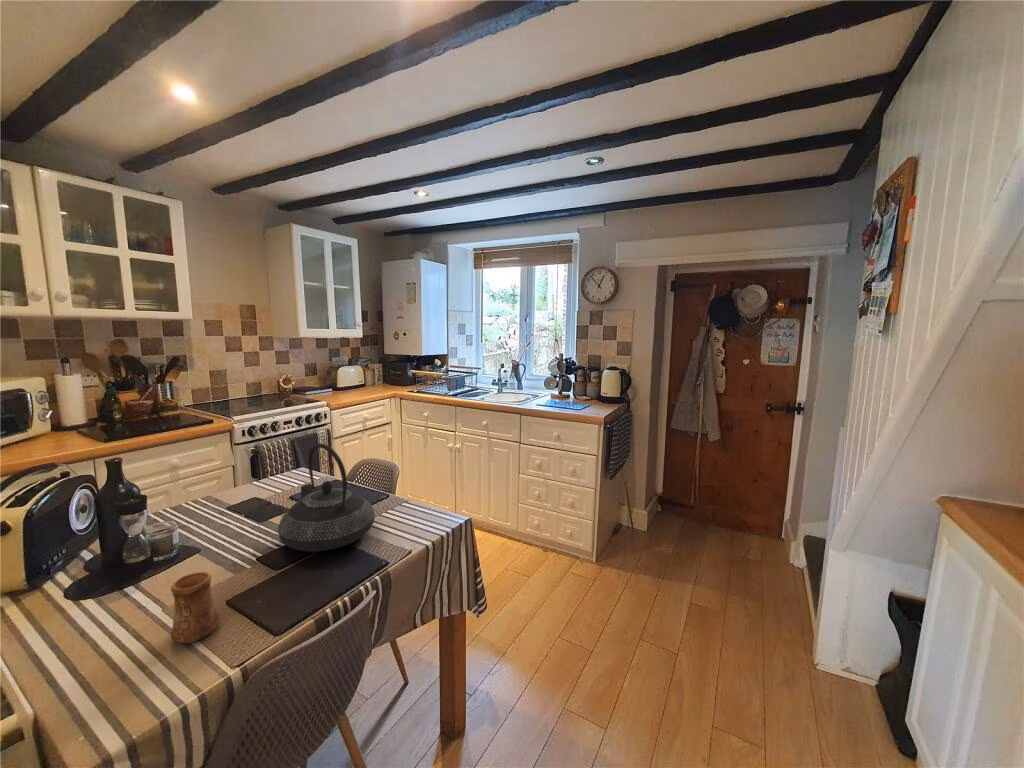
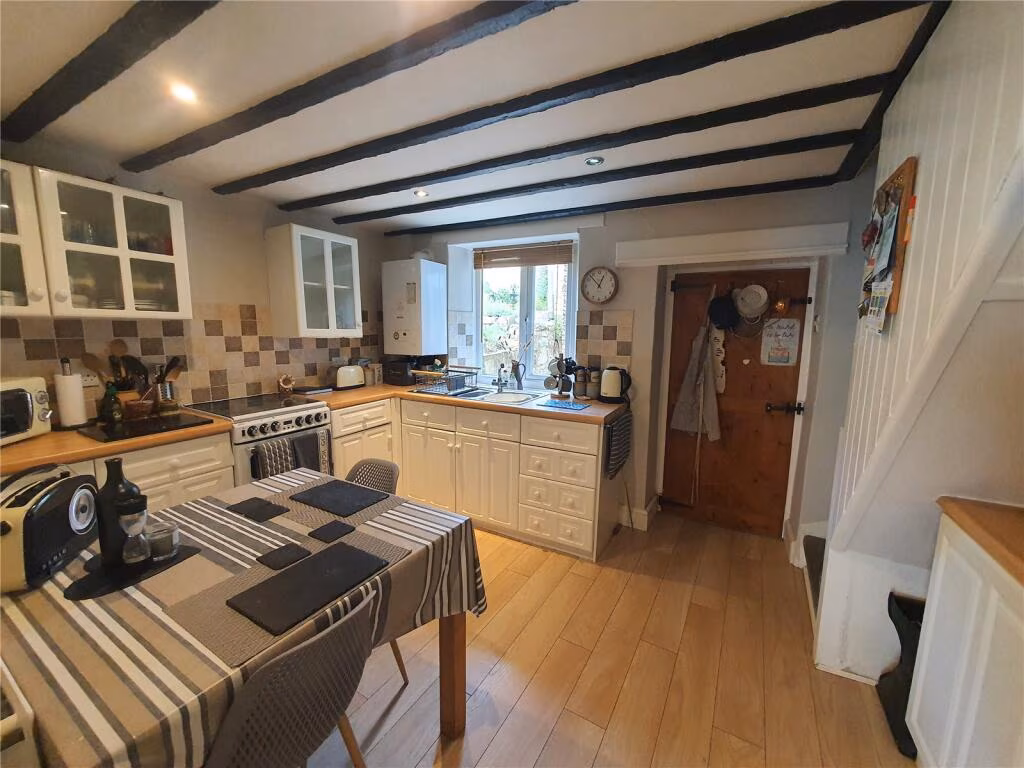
- cup (193, 606)
- teapot (324, 489)
